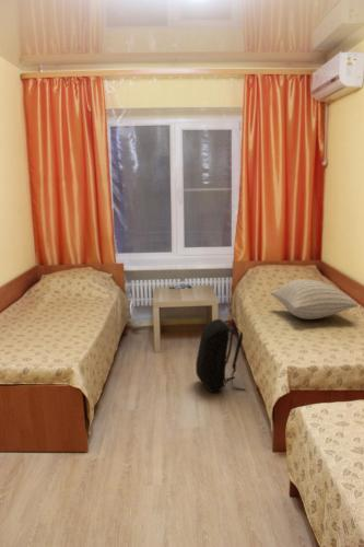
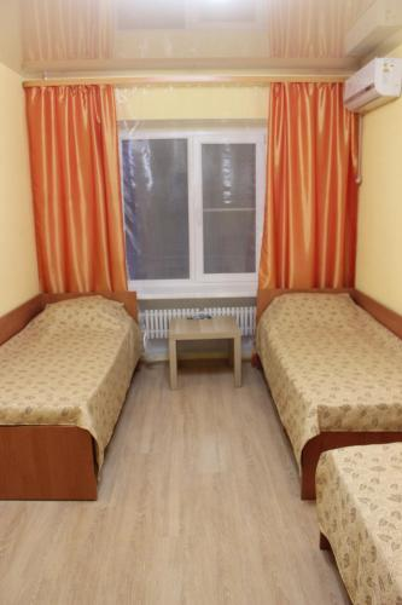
- backpack (219, 354)
- pillow (312, 299)
